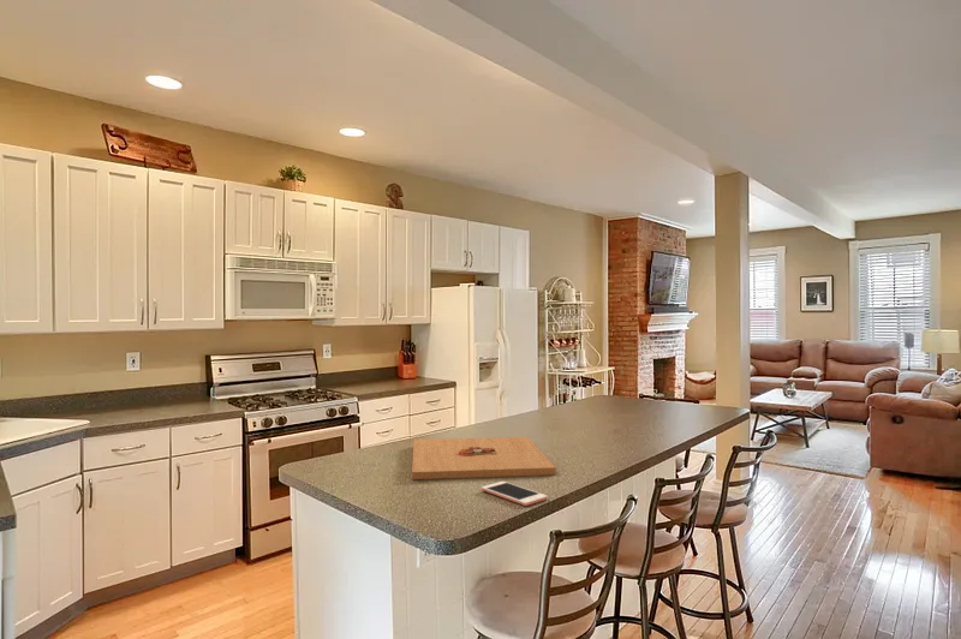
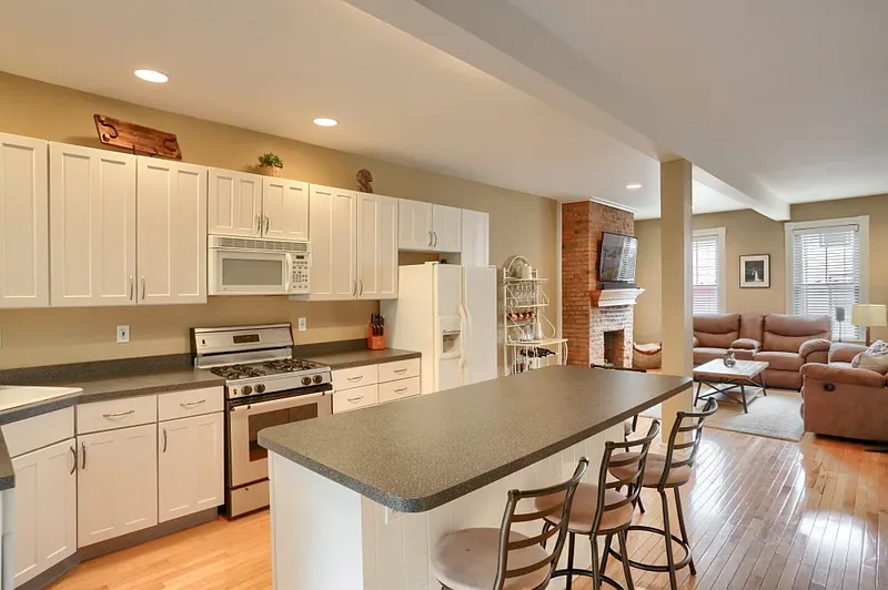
- cell phone (513, 492)
- platter (477, 453)
